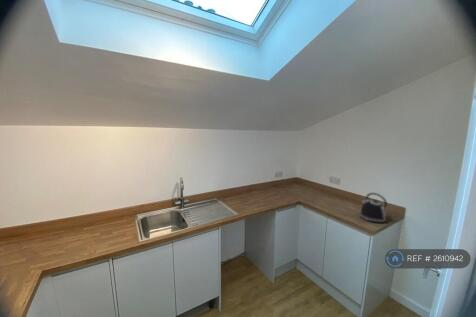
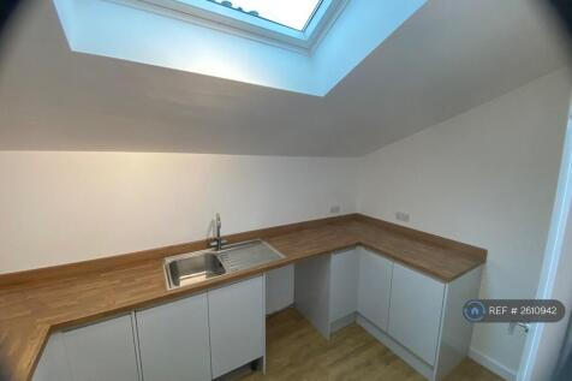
- kettle (373, 205)
